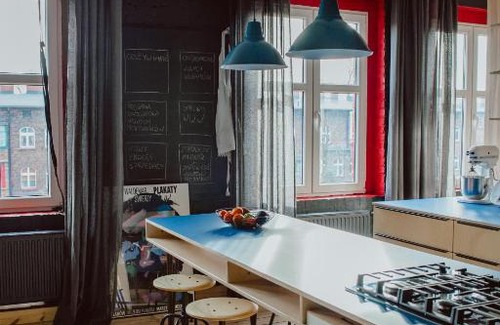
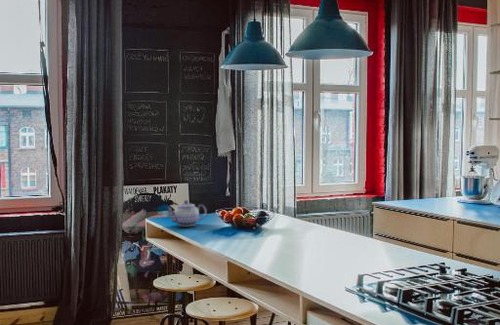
+ teapot (186, 212)
